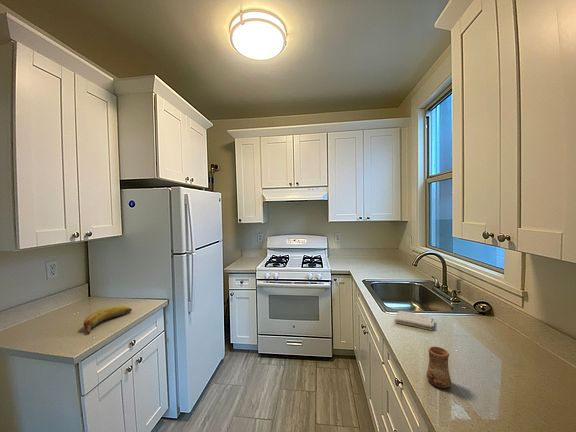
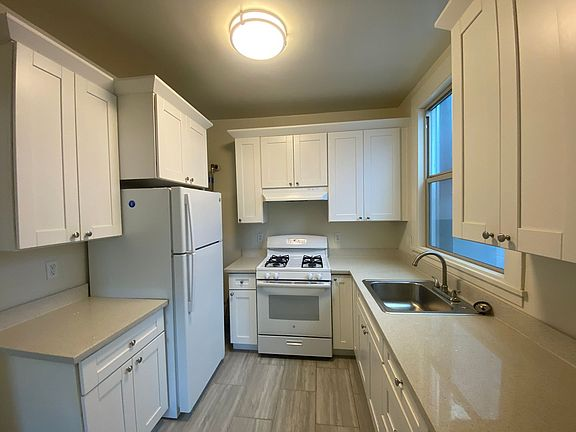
- fruit (109, 316)
- washcloth (414, 319)
- cup (438, 366)
